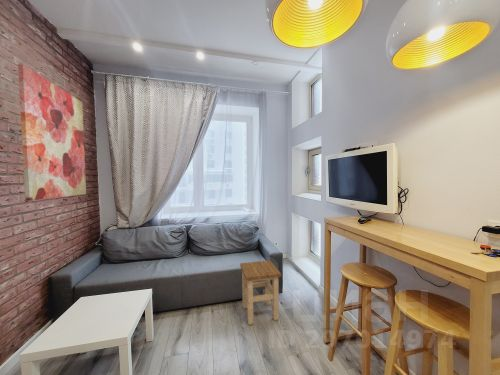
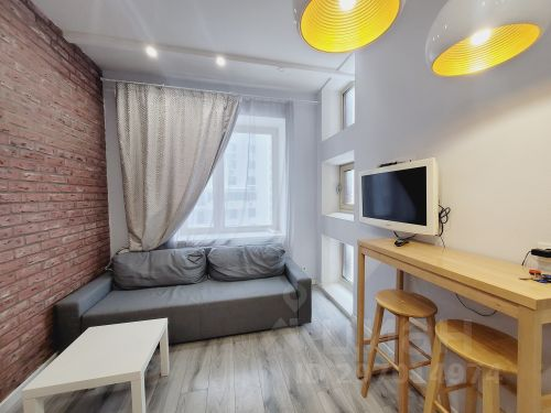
- stool (259, 286)
- wall art (59, 142)
